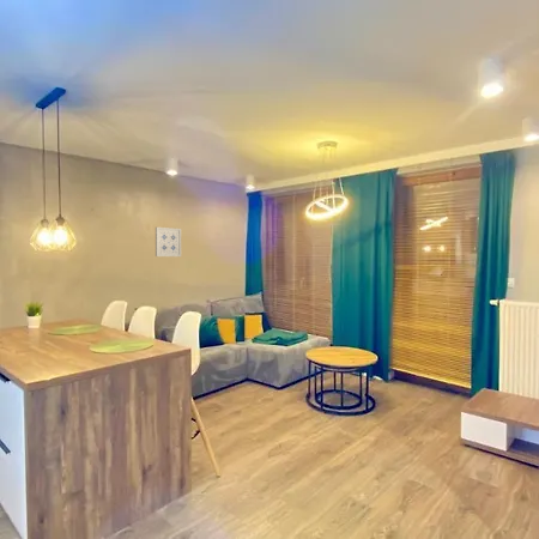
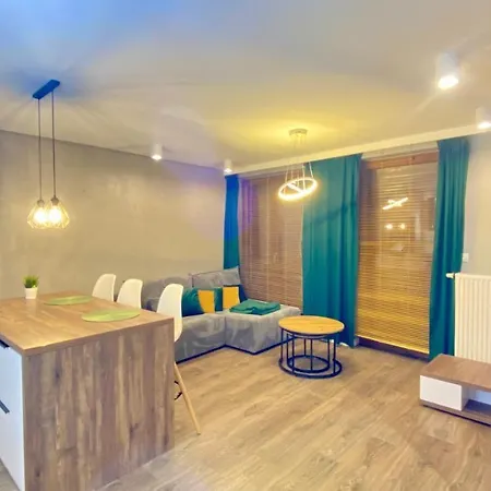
- wall art (168, 242)
